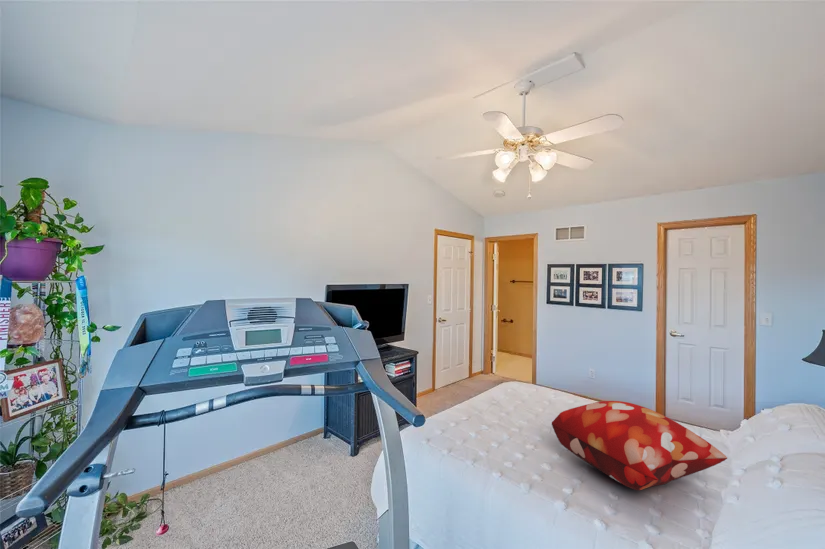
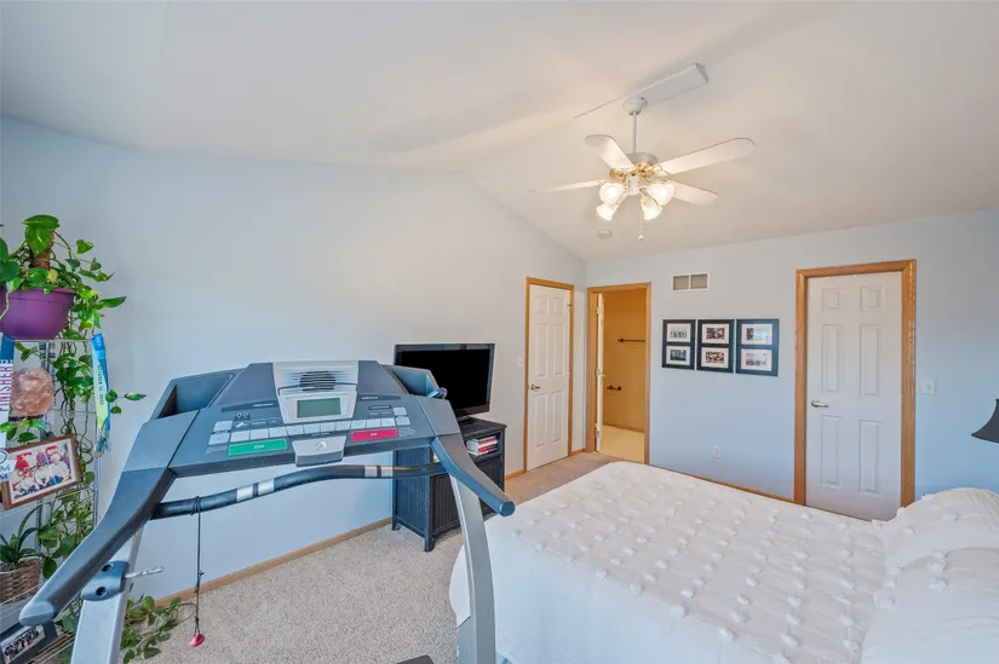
- decorative pillow (630, 439)
